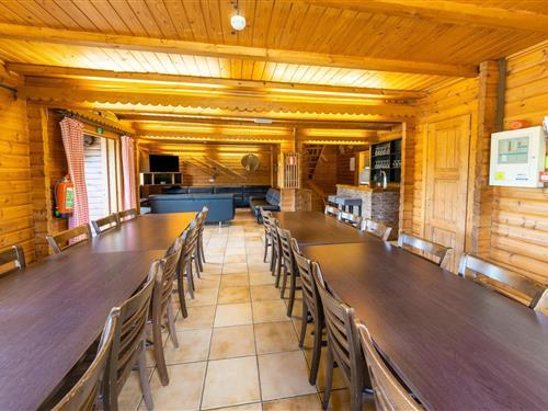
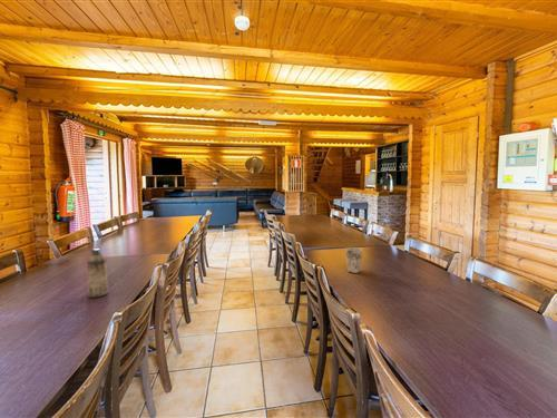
+ cup (353, 260)
+ water bottle (97, 271)
